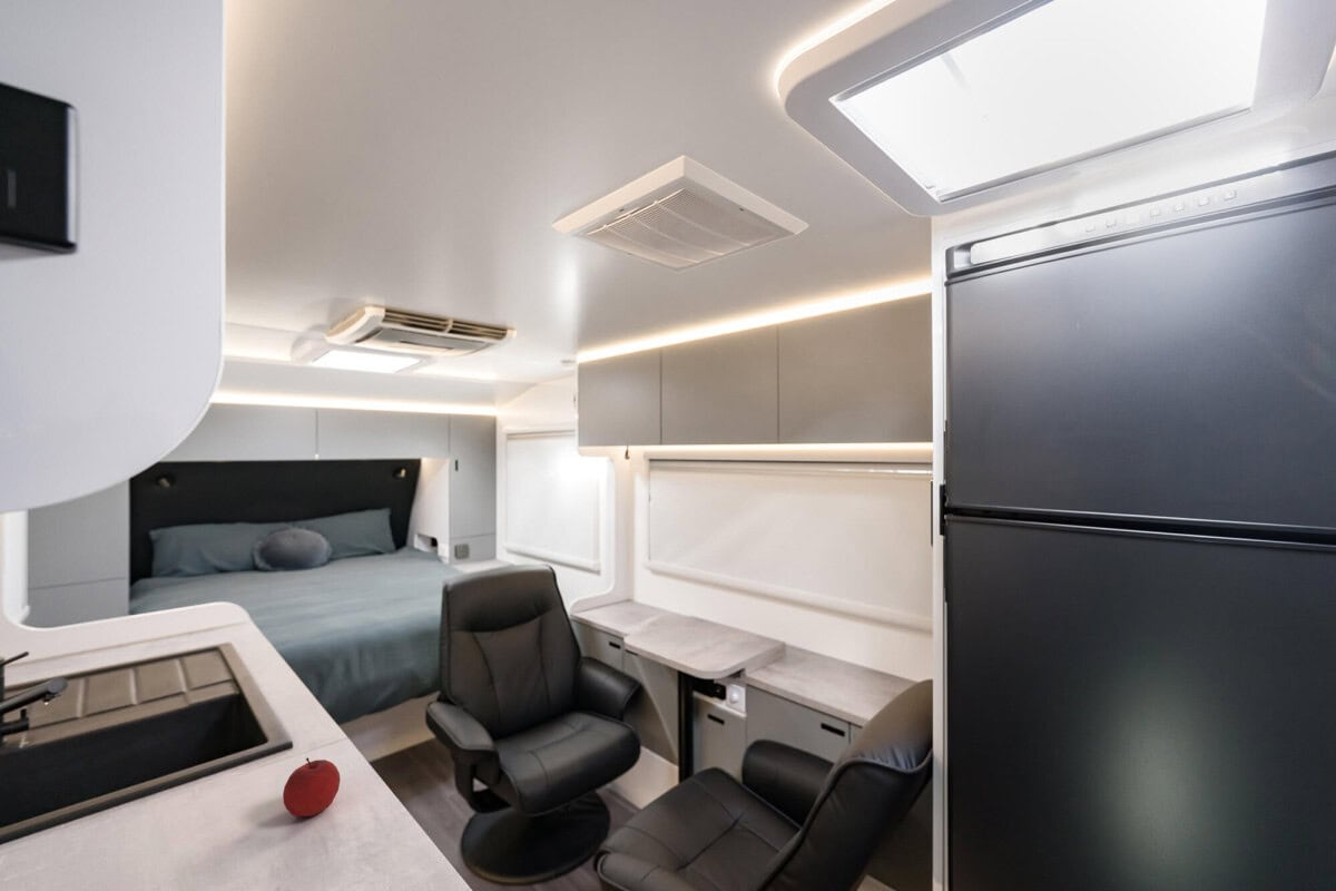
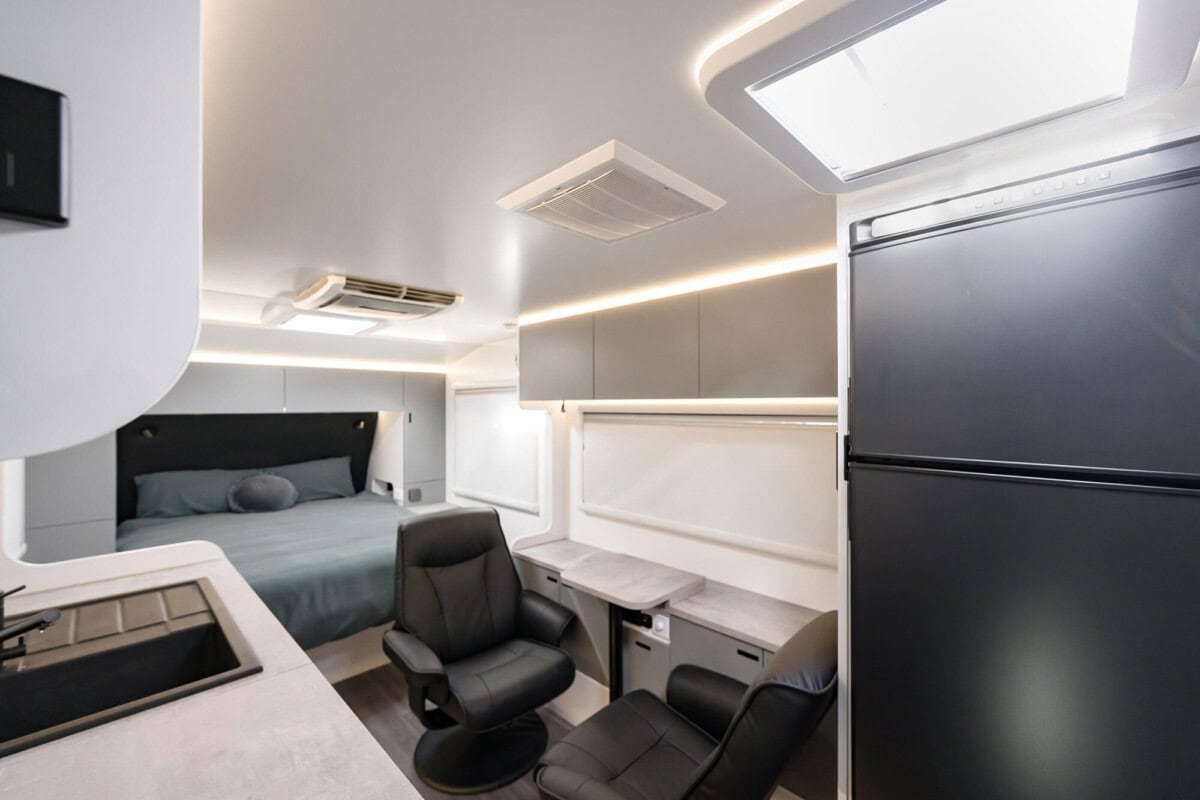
- apple (312, 783)
